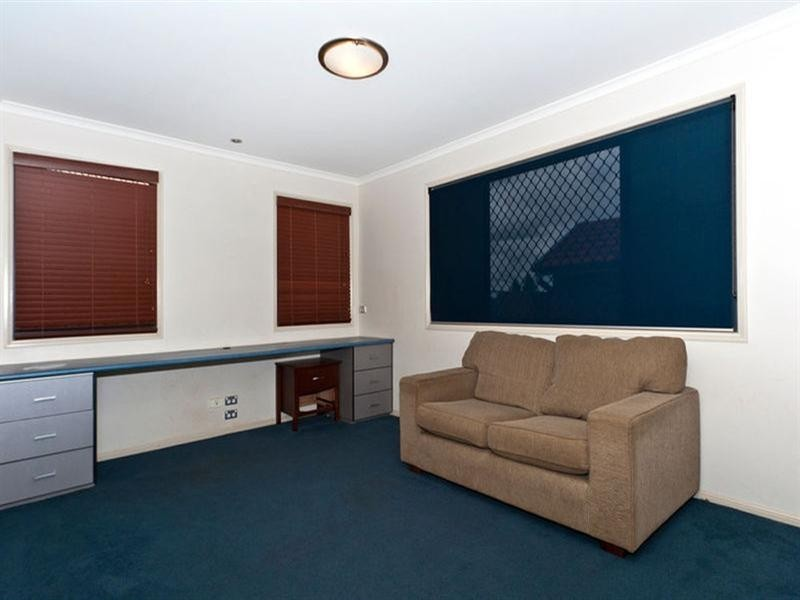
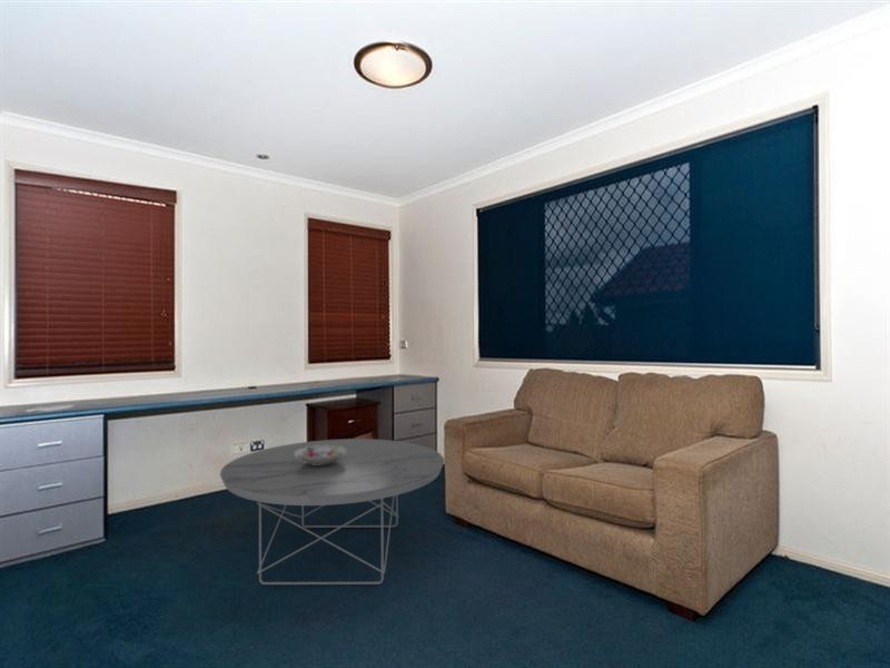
+ decorative bowl (320, 455)
+ coffee table (337, 503)
